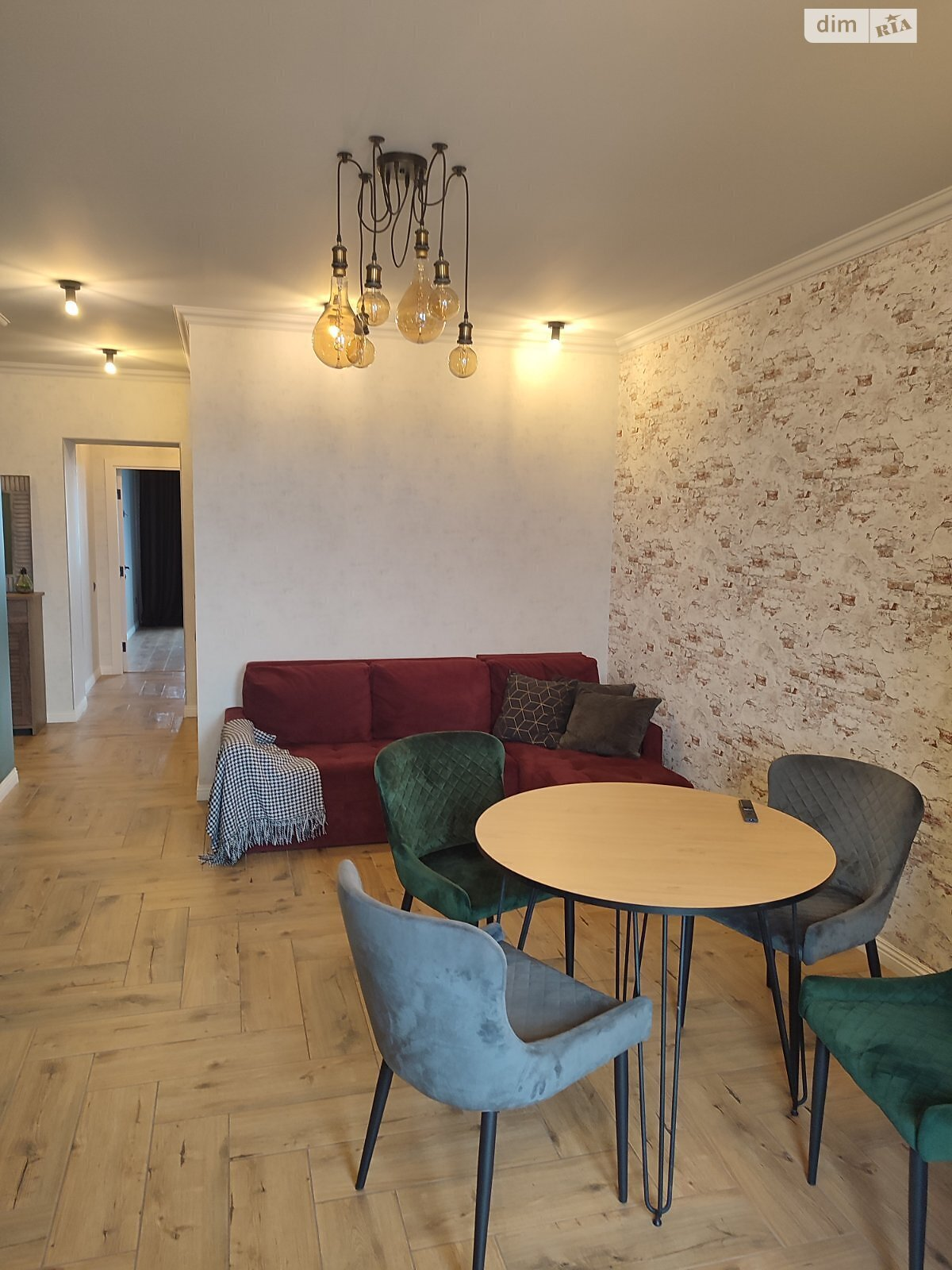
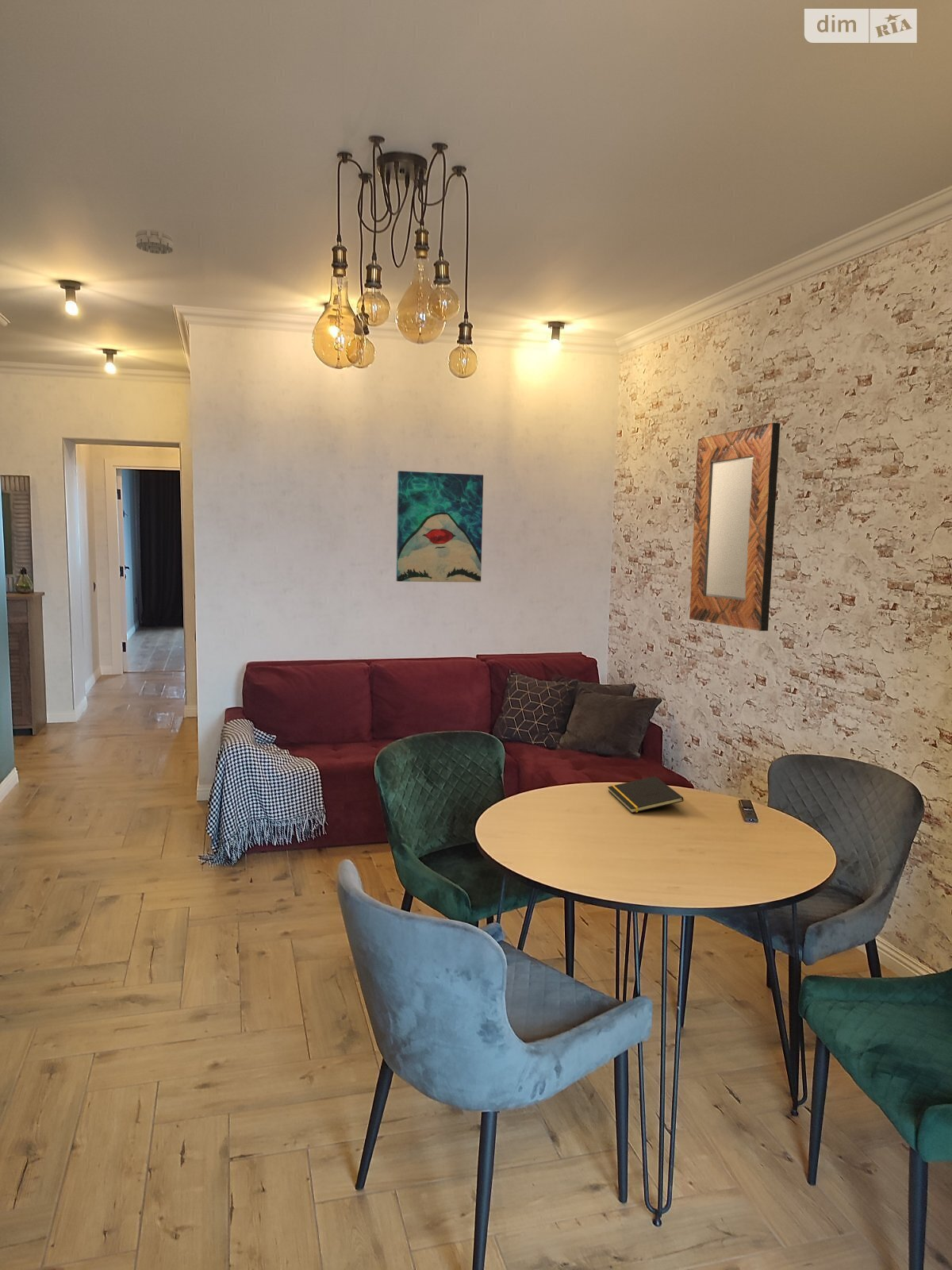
+ home mirror (730, 529)
+ smoke detector (154, 241)
+ wall art (440, 527)
+ notepad (643, 794)
